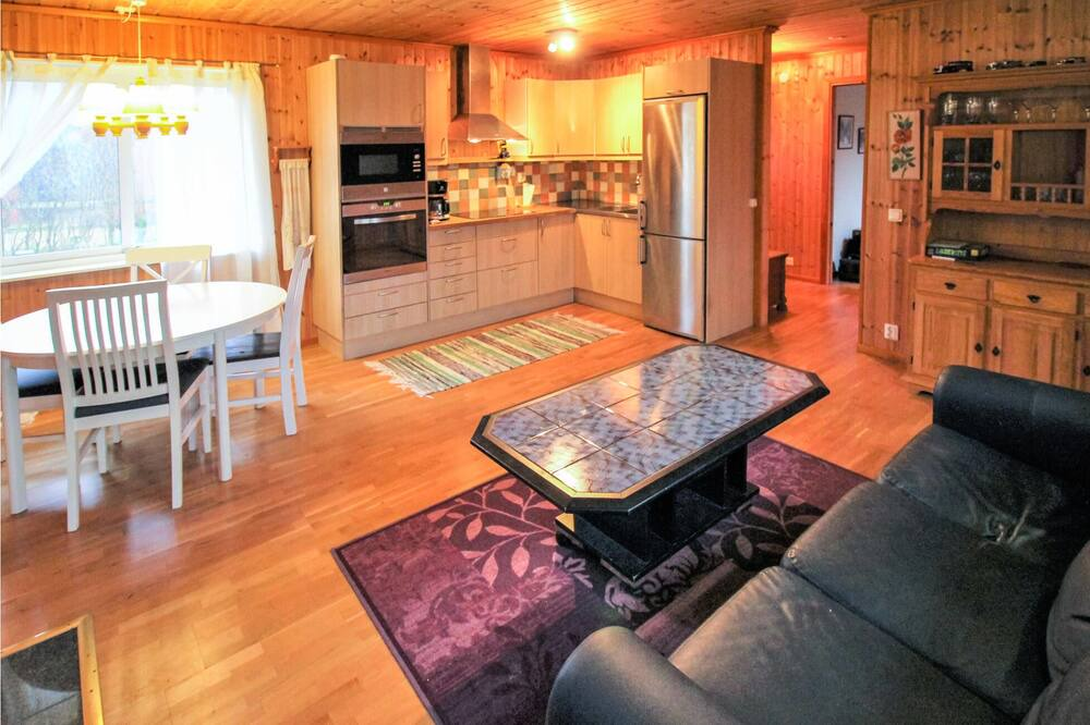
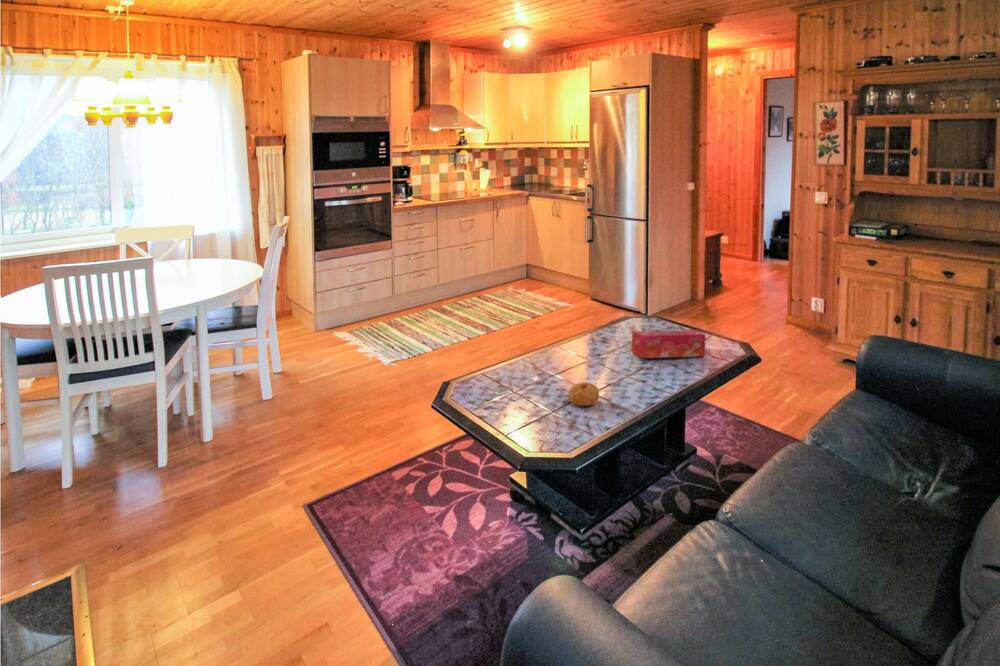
+ tissue box (667, 343)
+ fruit (583, 393)
